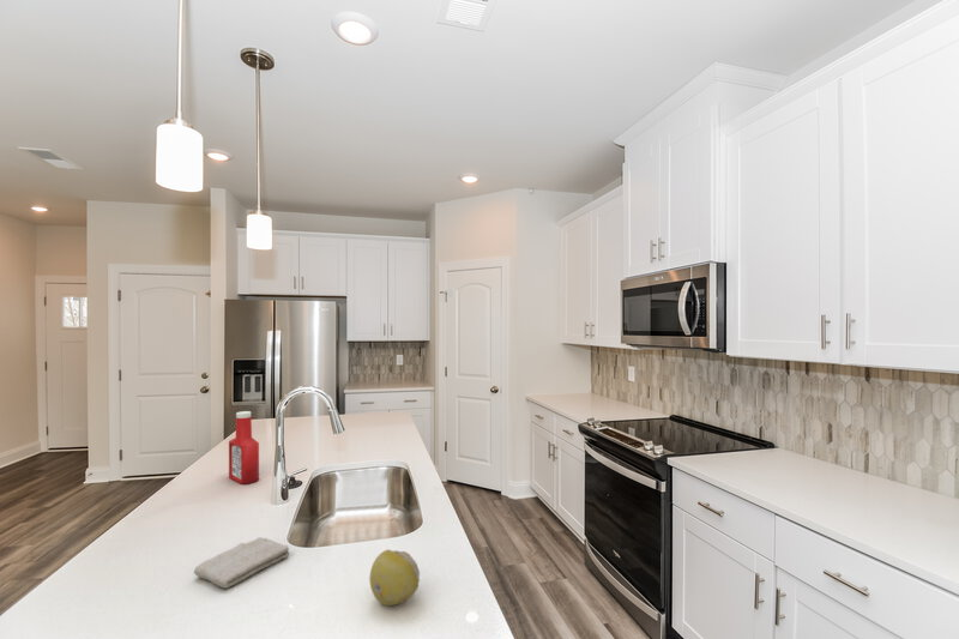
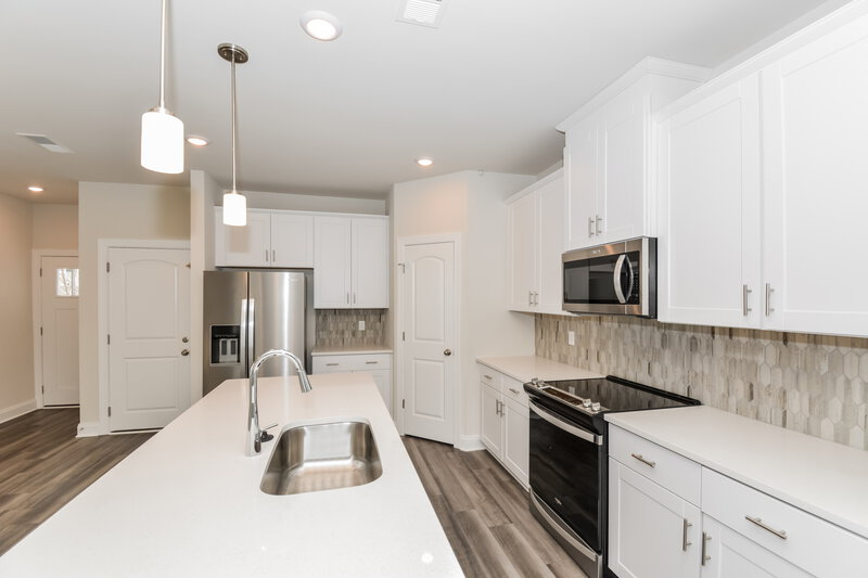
- soap bottle (243, 445)
- washcloth (245, 559)
- fruit (394, 575)
